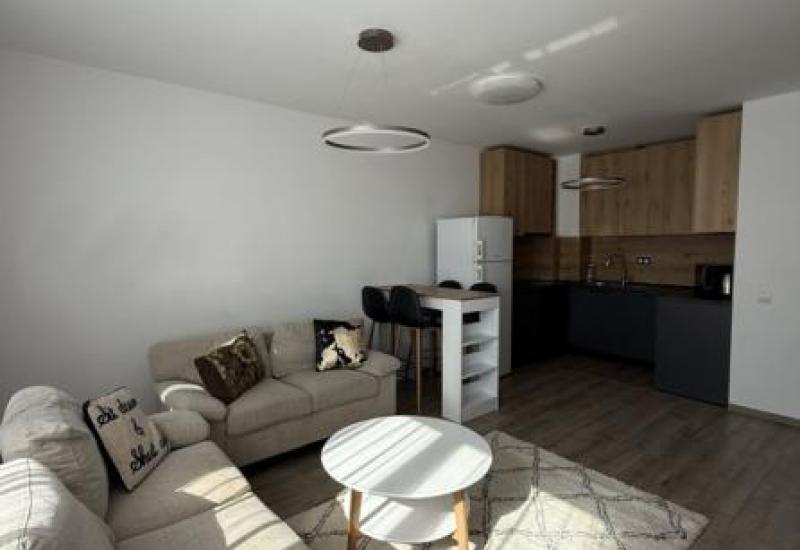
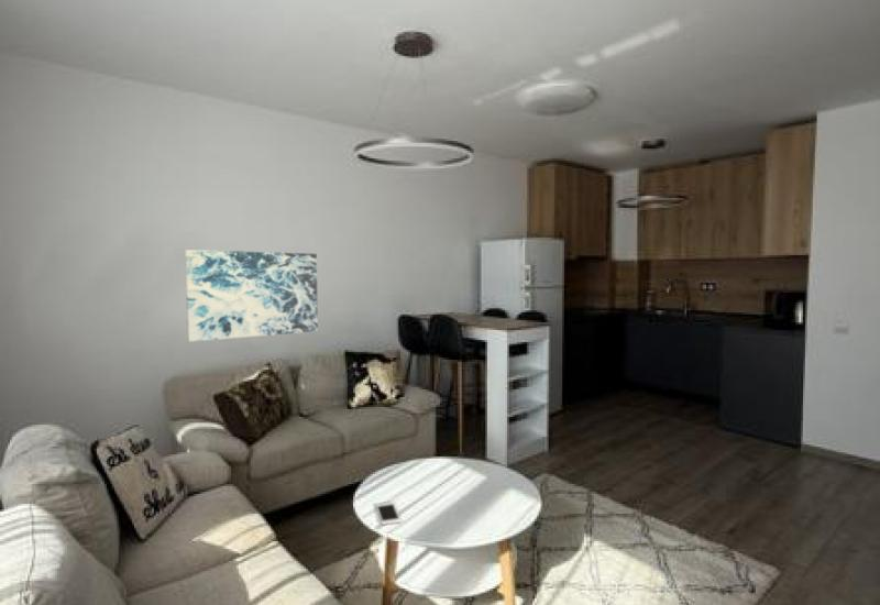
+ wall art (256, 294)
+ cell phone (387, 513)
